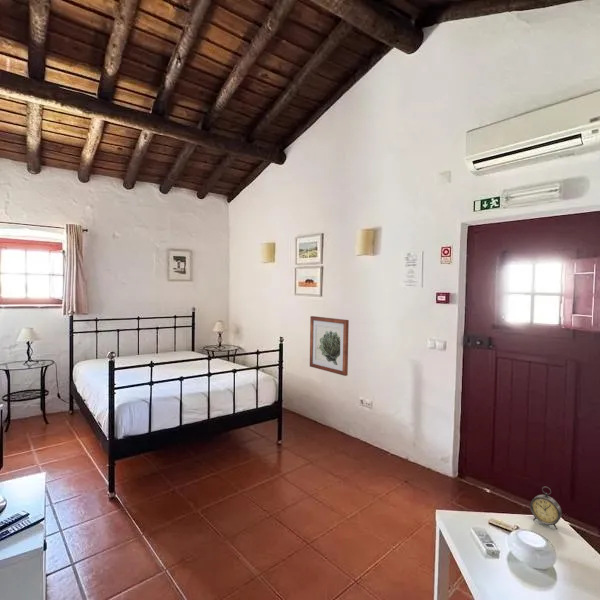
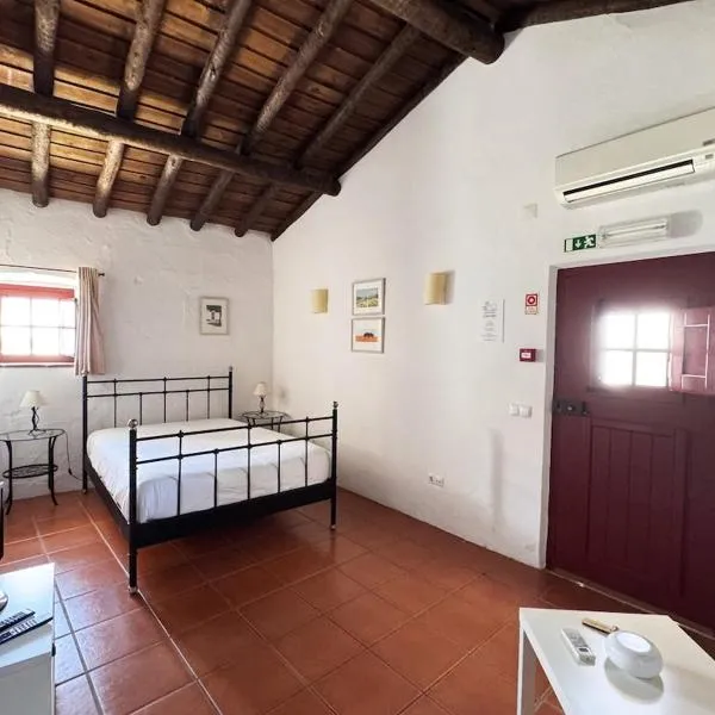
- alarm clock (546, 505)
- wall art (328, 344)
